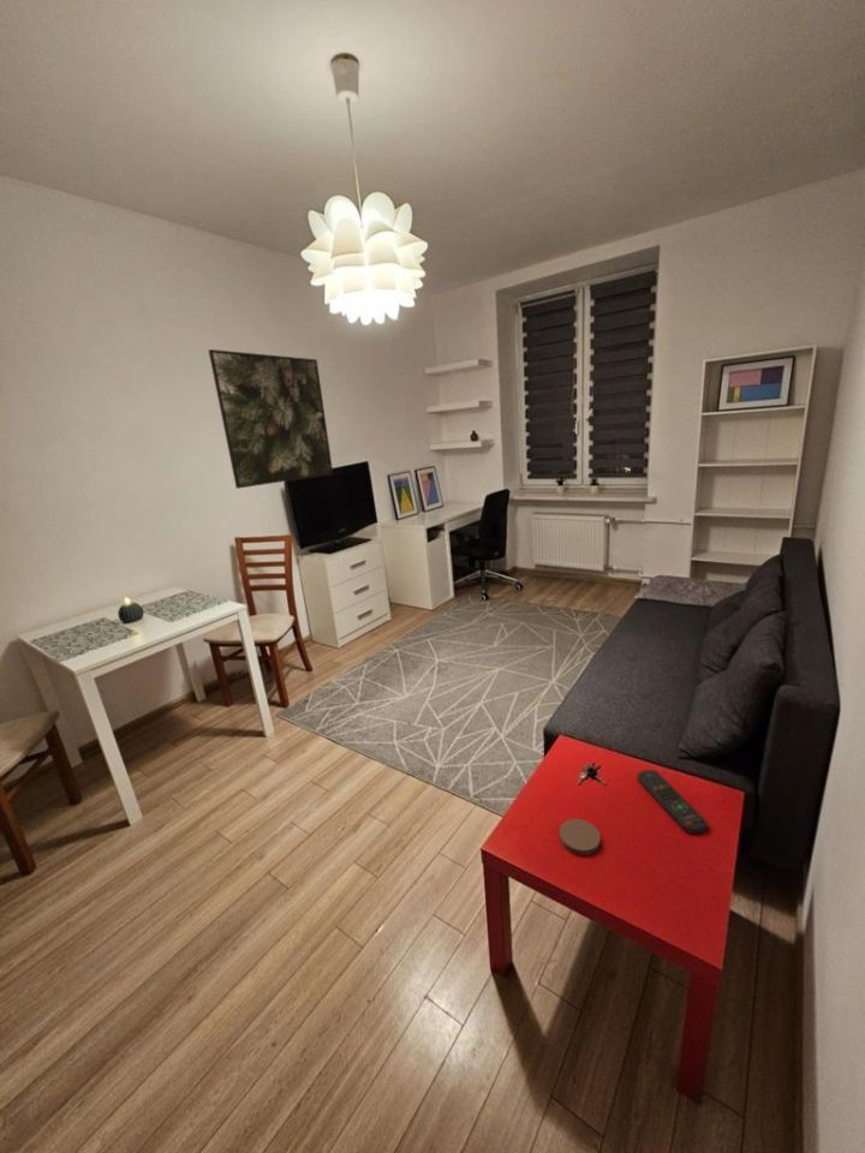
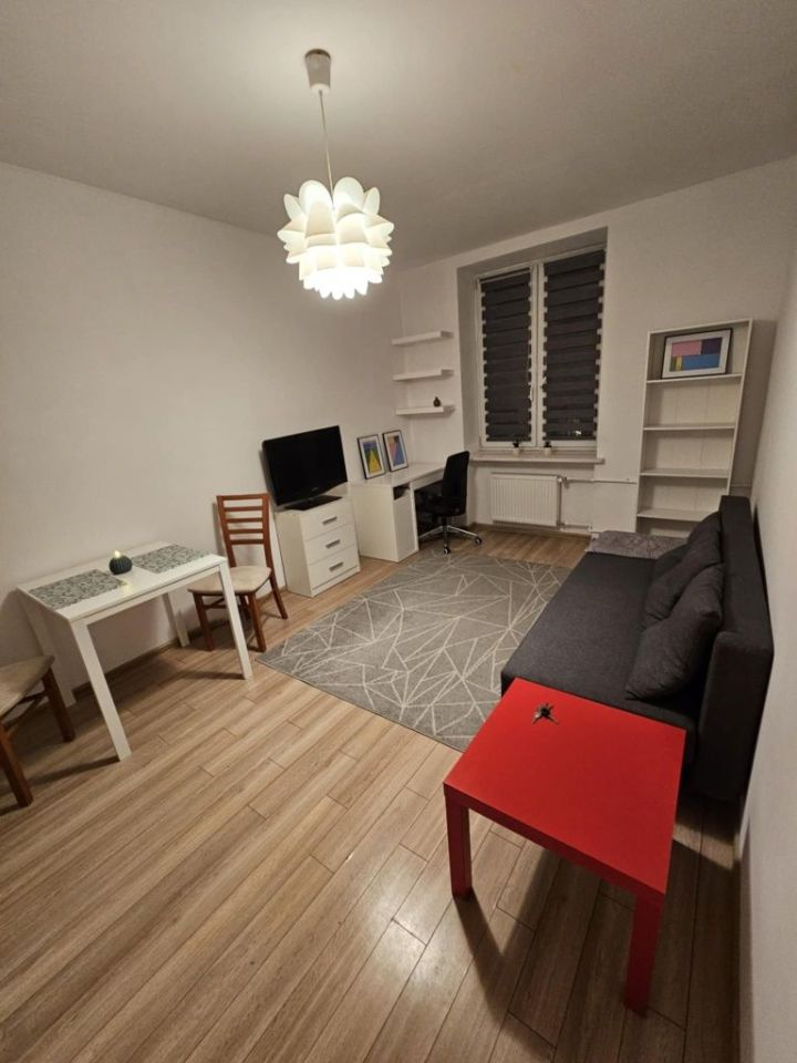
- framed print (279, 419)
- remote control (669, 799)
- coaster (579, 836)
